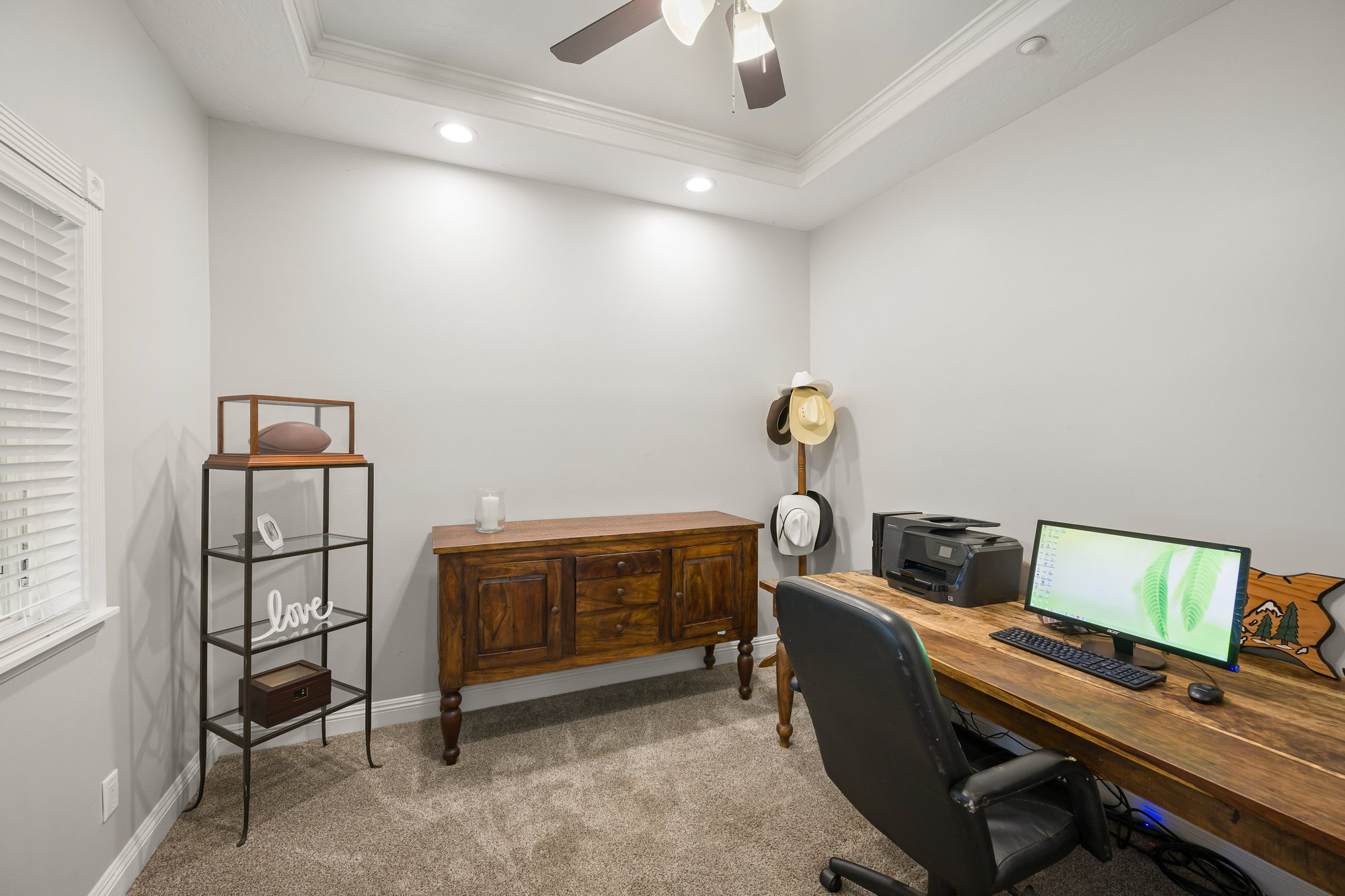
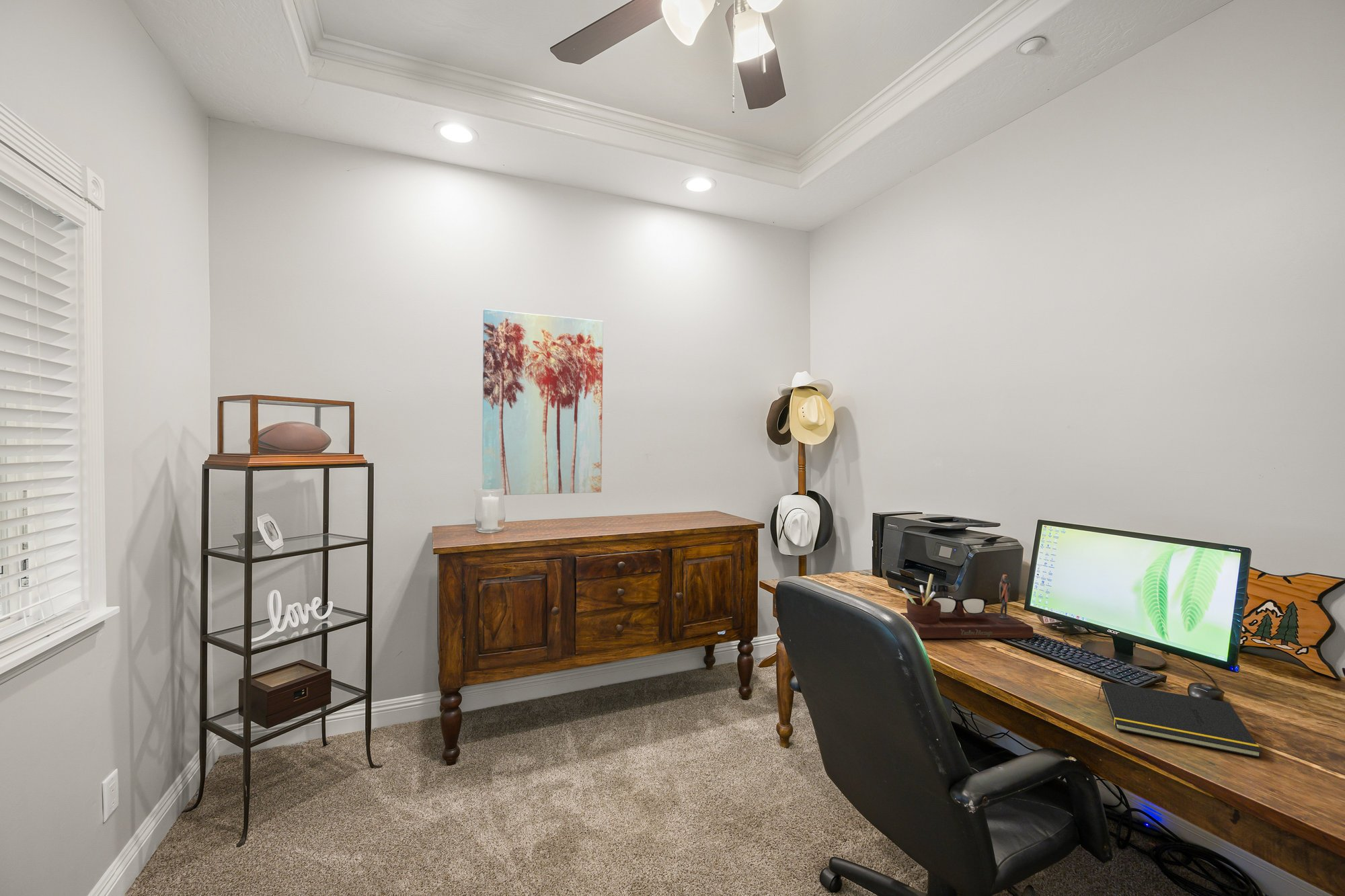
+ notepad (1174, 715)
+ desk organizer (958, 602)
+ wall art (545, 405)
